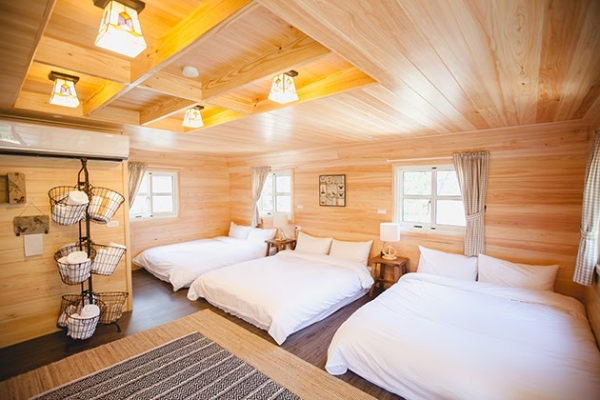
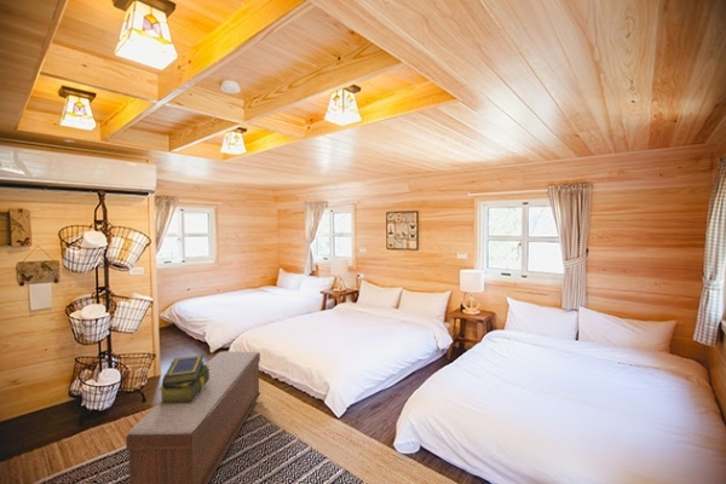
+ bench (209, 410)
+ stack of books (185, 378)
